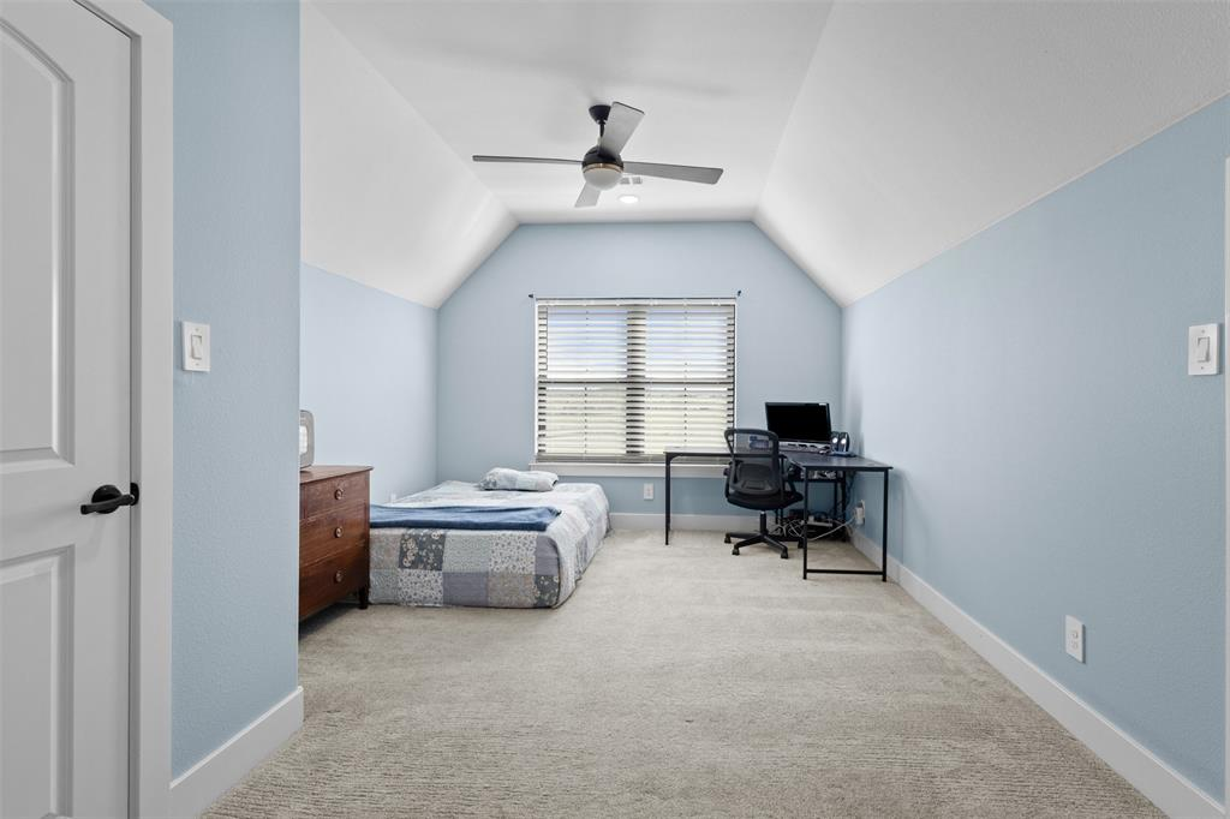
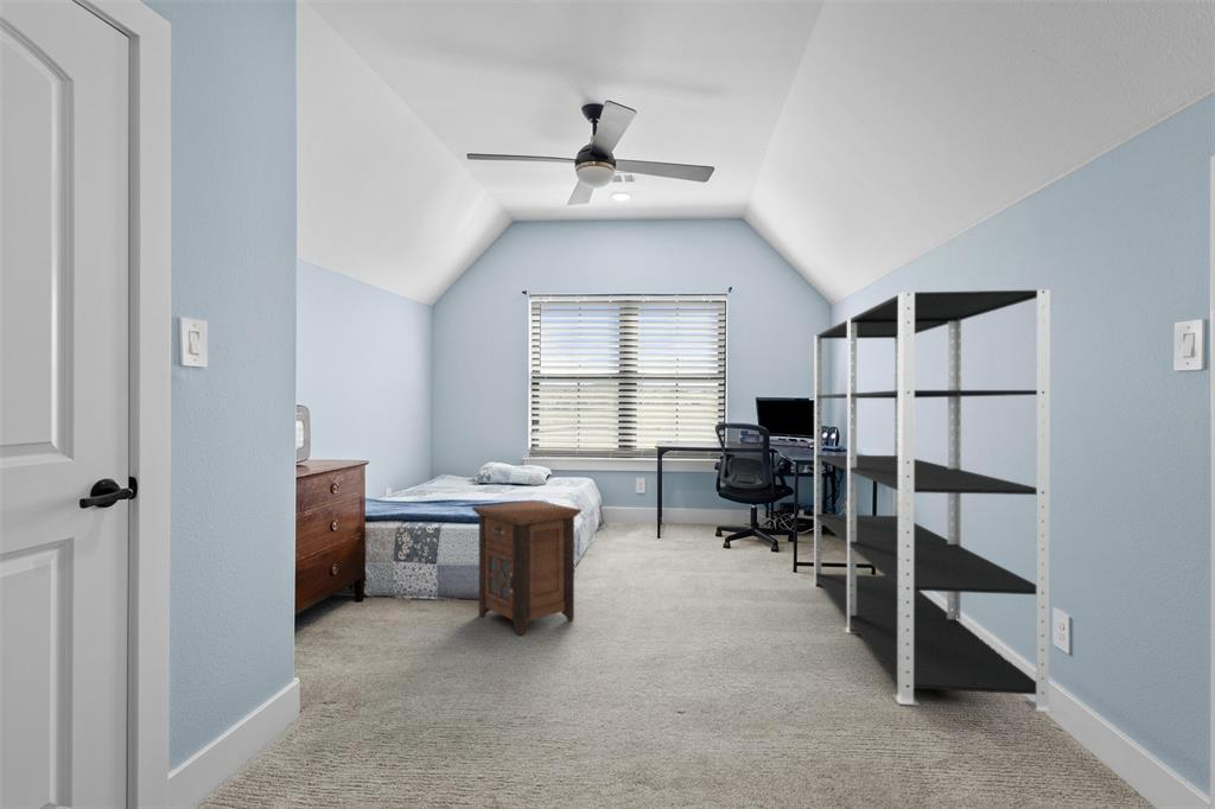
+ shelving unit (901, 474)
+ nightstand (526, 562)
